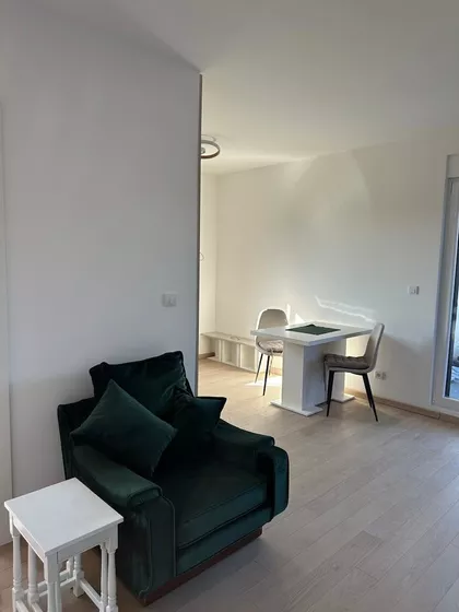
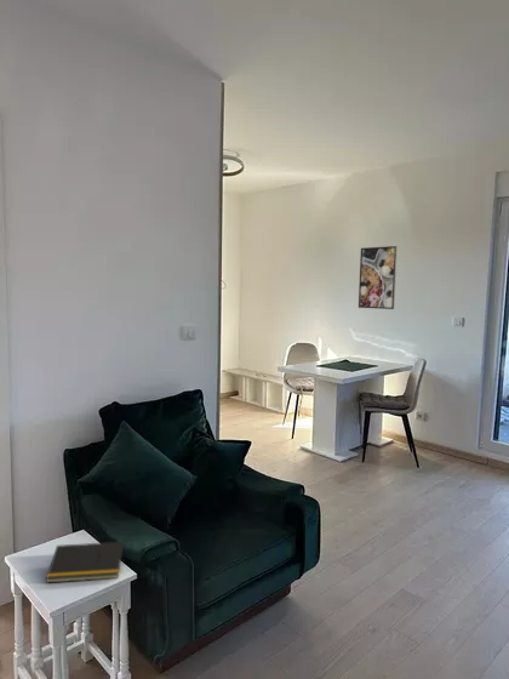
+ notepad (86, 560)
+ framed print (377, 278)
